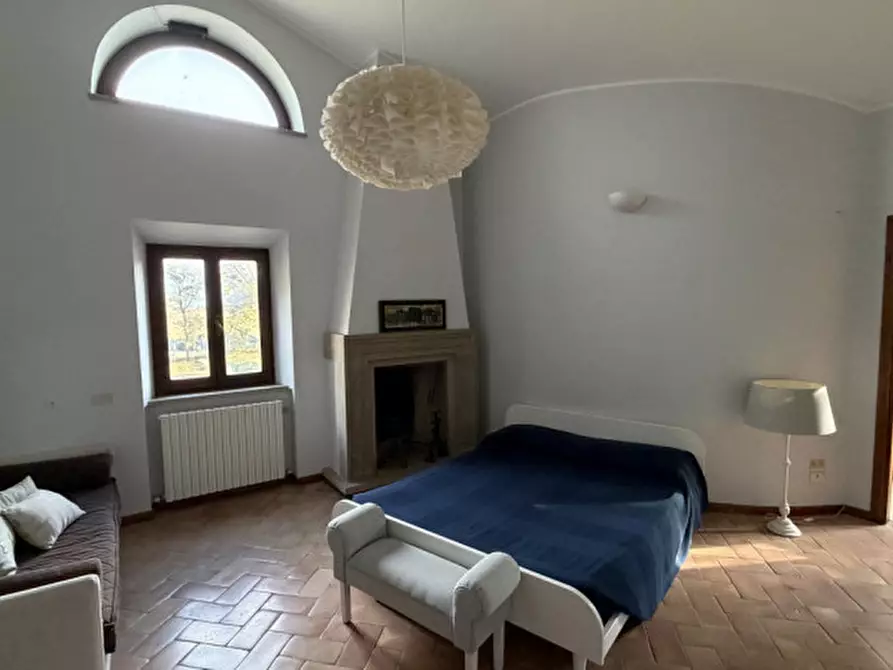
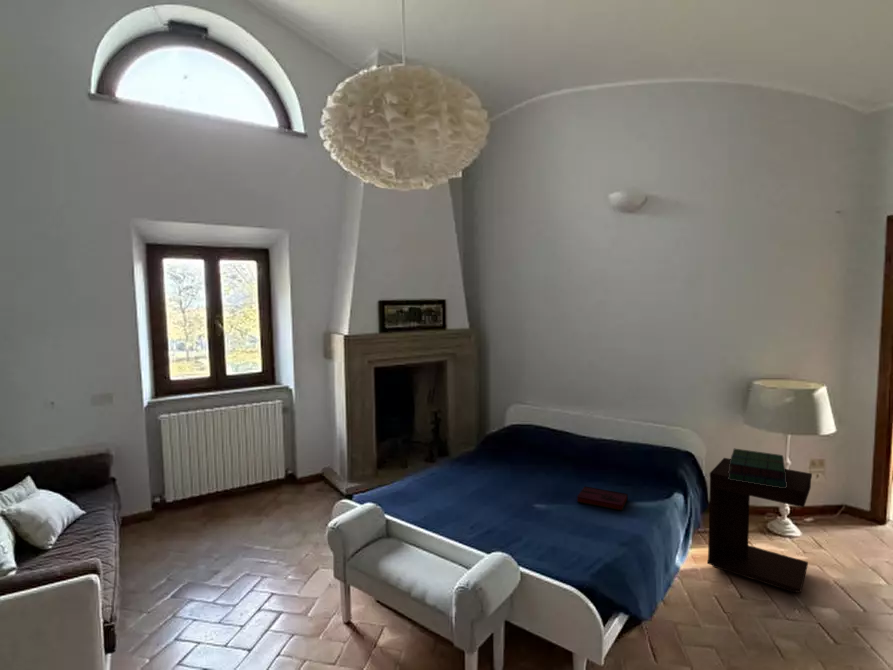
+ side table (748, 521)
+ hardback book (602, 497)
+ stack of books (757, 466)
